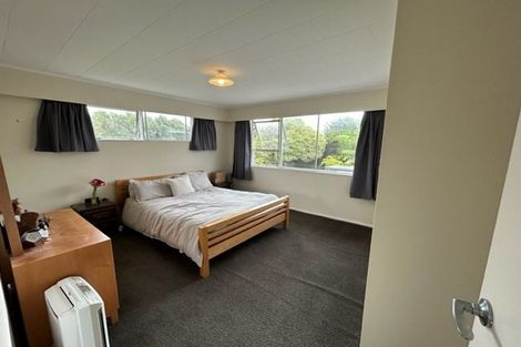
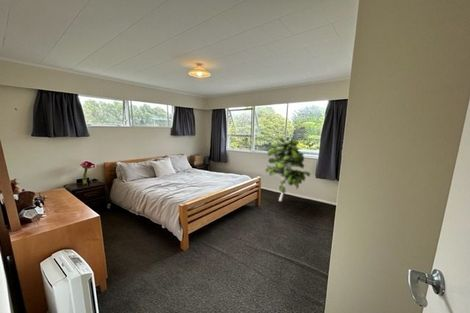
+ indoor plant (286, 169)
